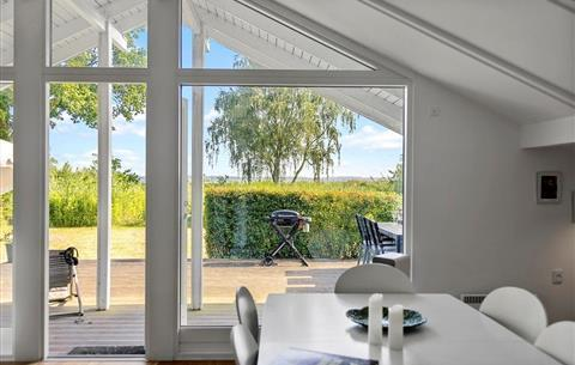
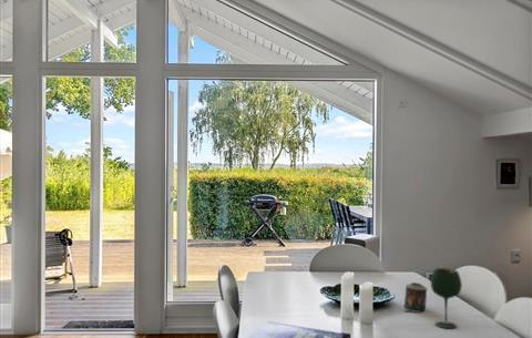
+ wine glass (446, 297)
+ candle (412, 296)
